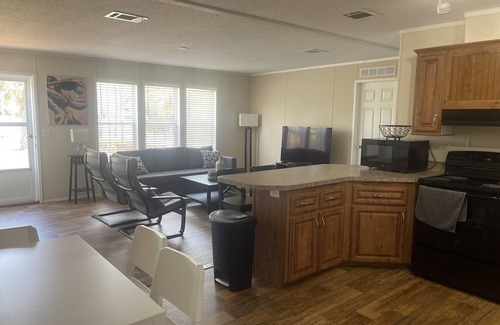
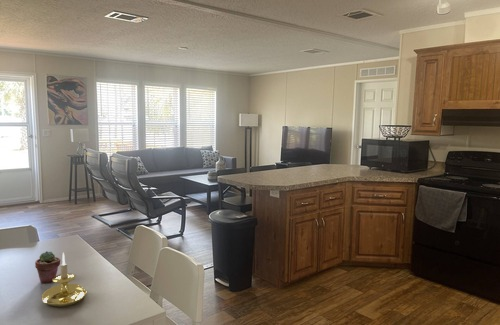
+ candle holder (65, 276)
+ potted succulent (47, 265)
